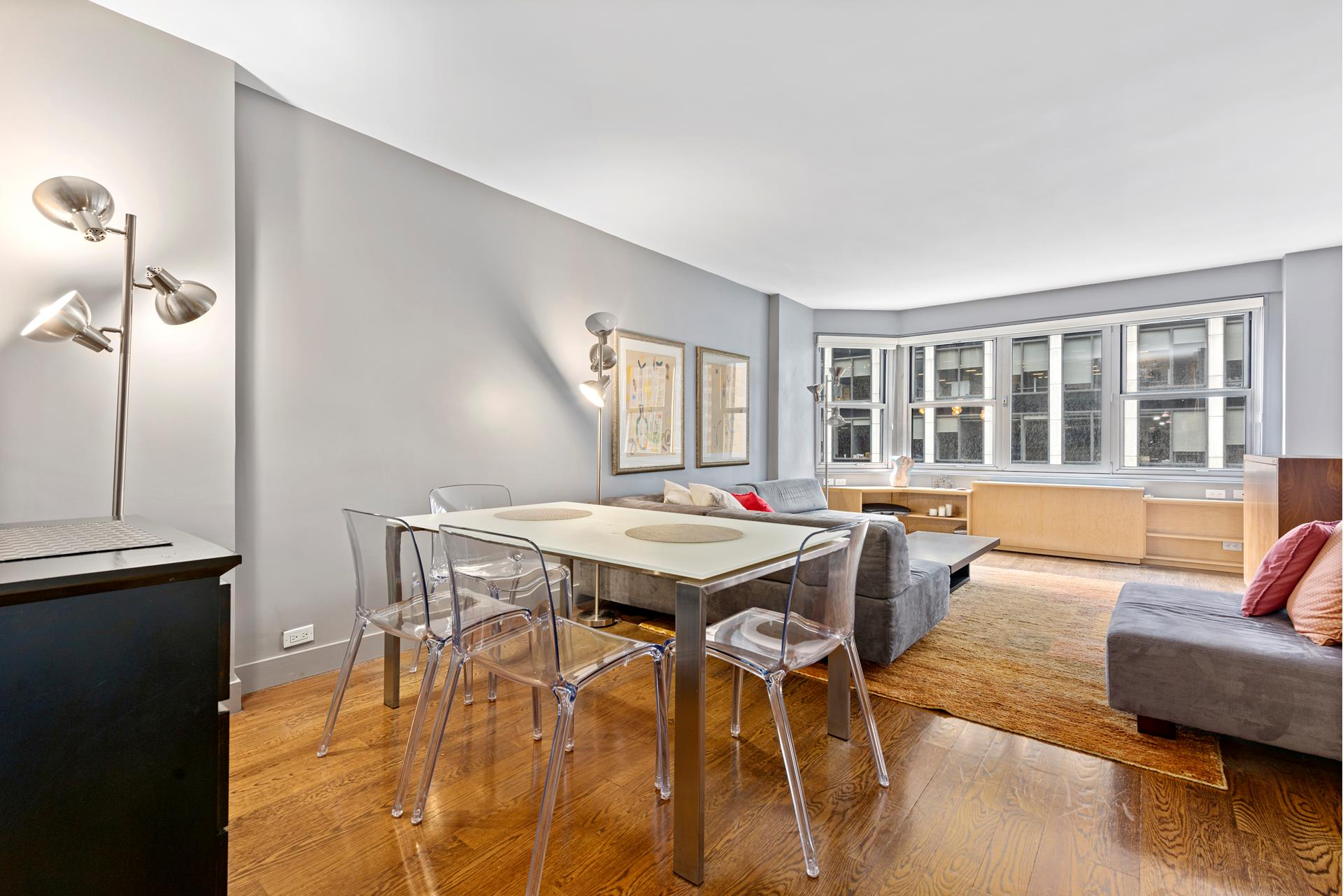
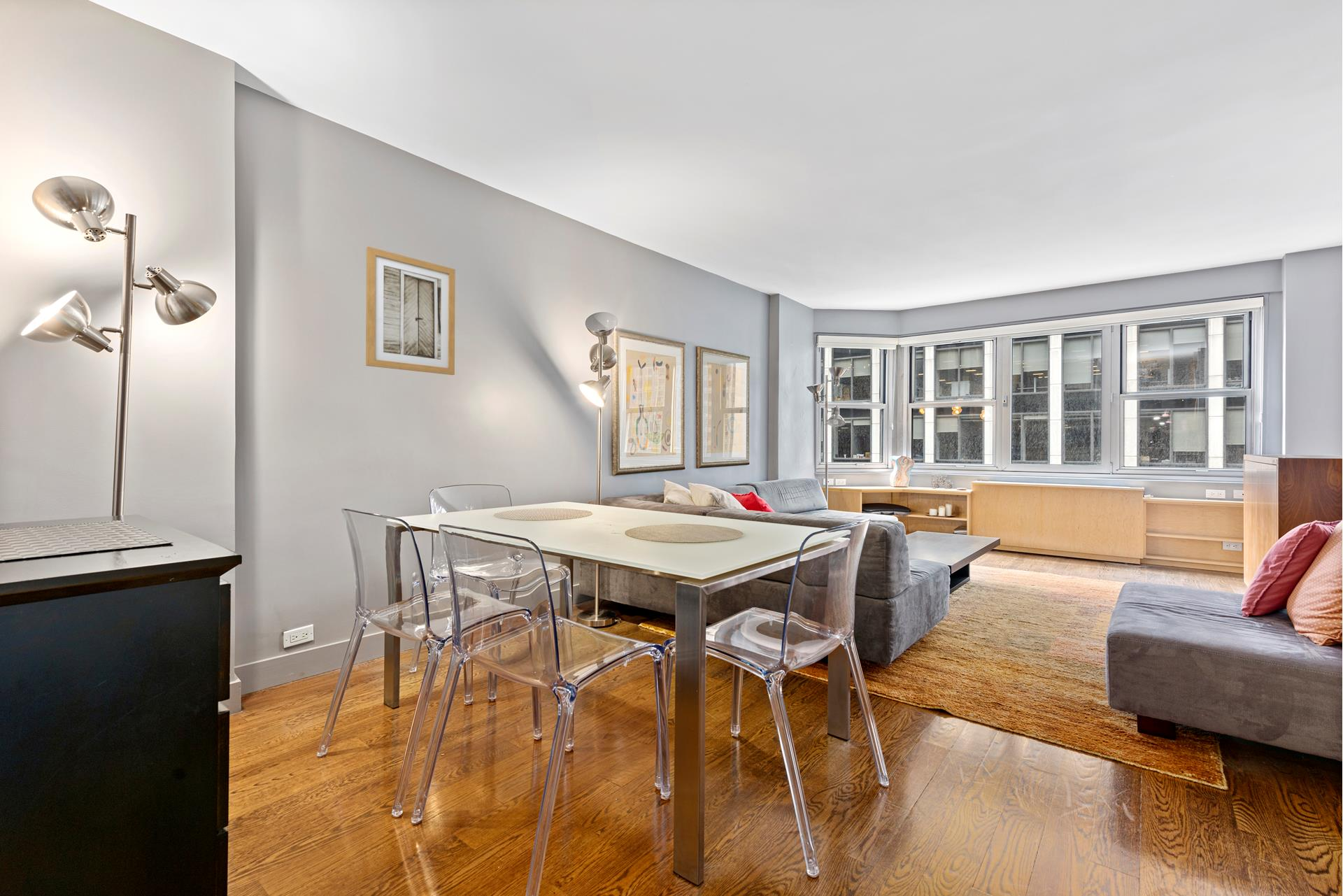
+ wall art (413, 314)
